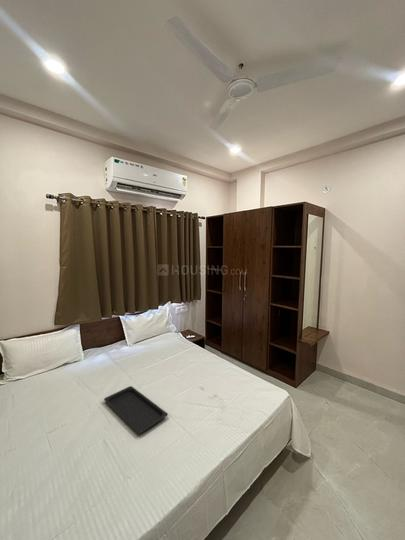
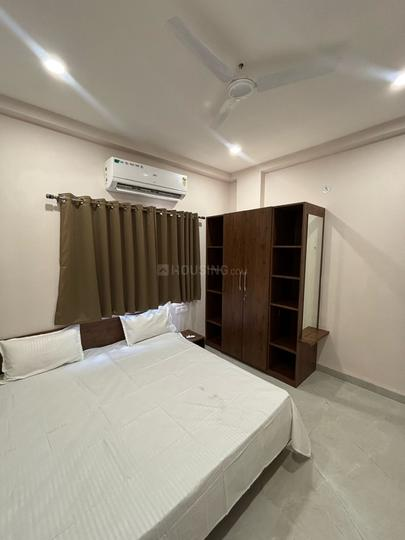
- serving tray (134, 407)
